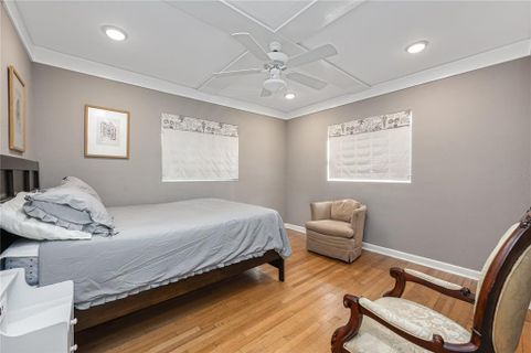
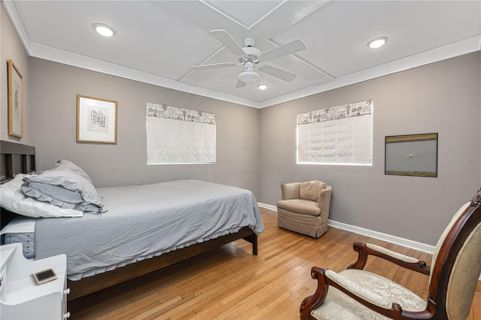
+ cell phone (45, 275)
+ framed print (409, 155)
